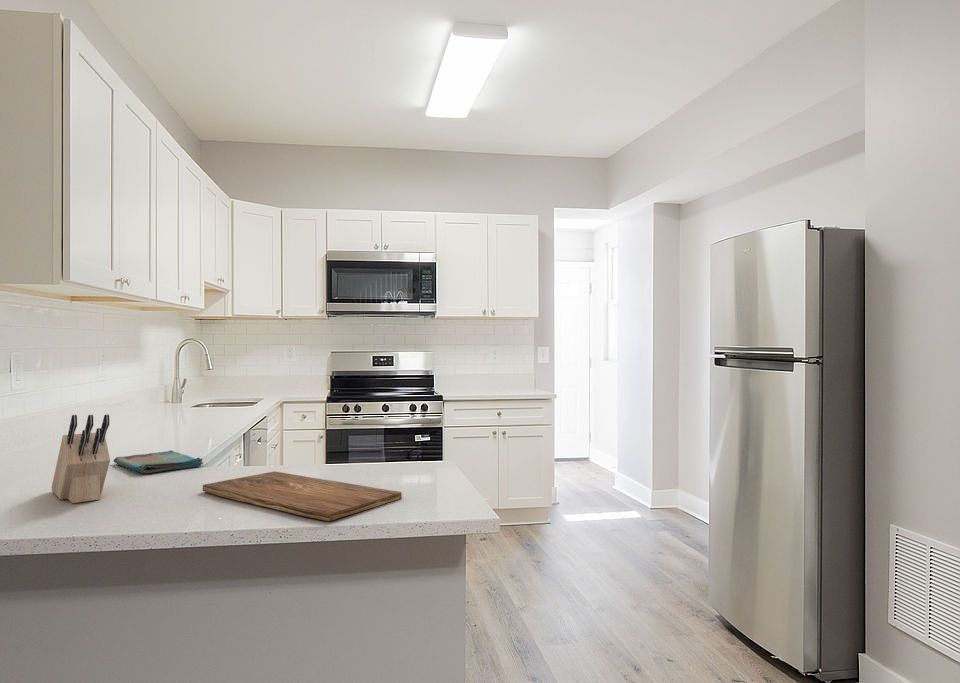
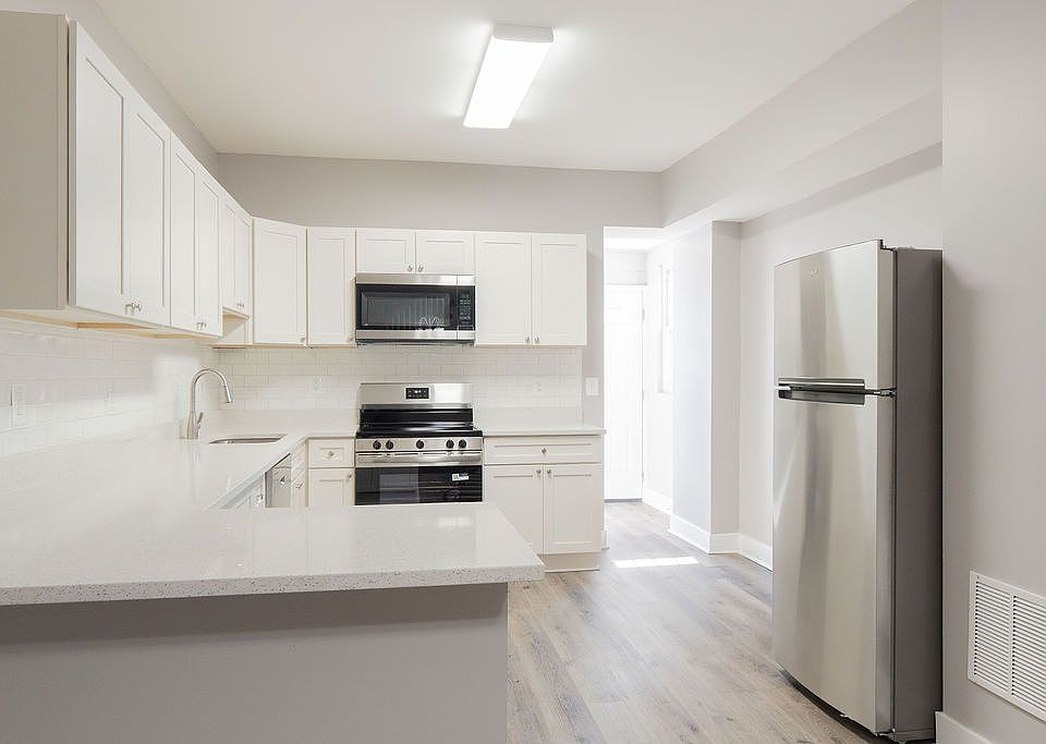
- cutting board (297, 492)
- dish towel (157, 460)
- knife block (81, 453)
